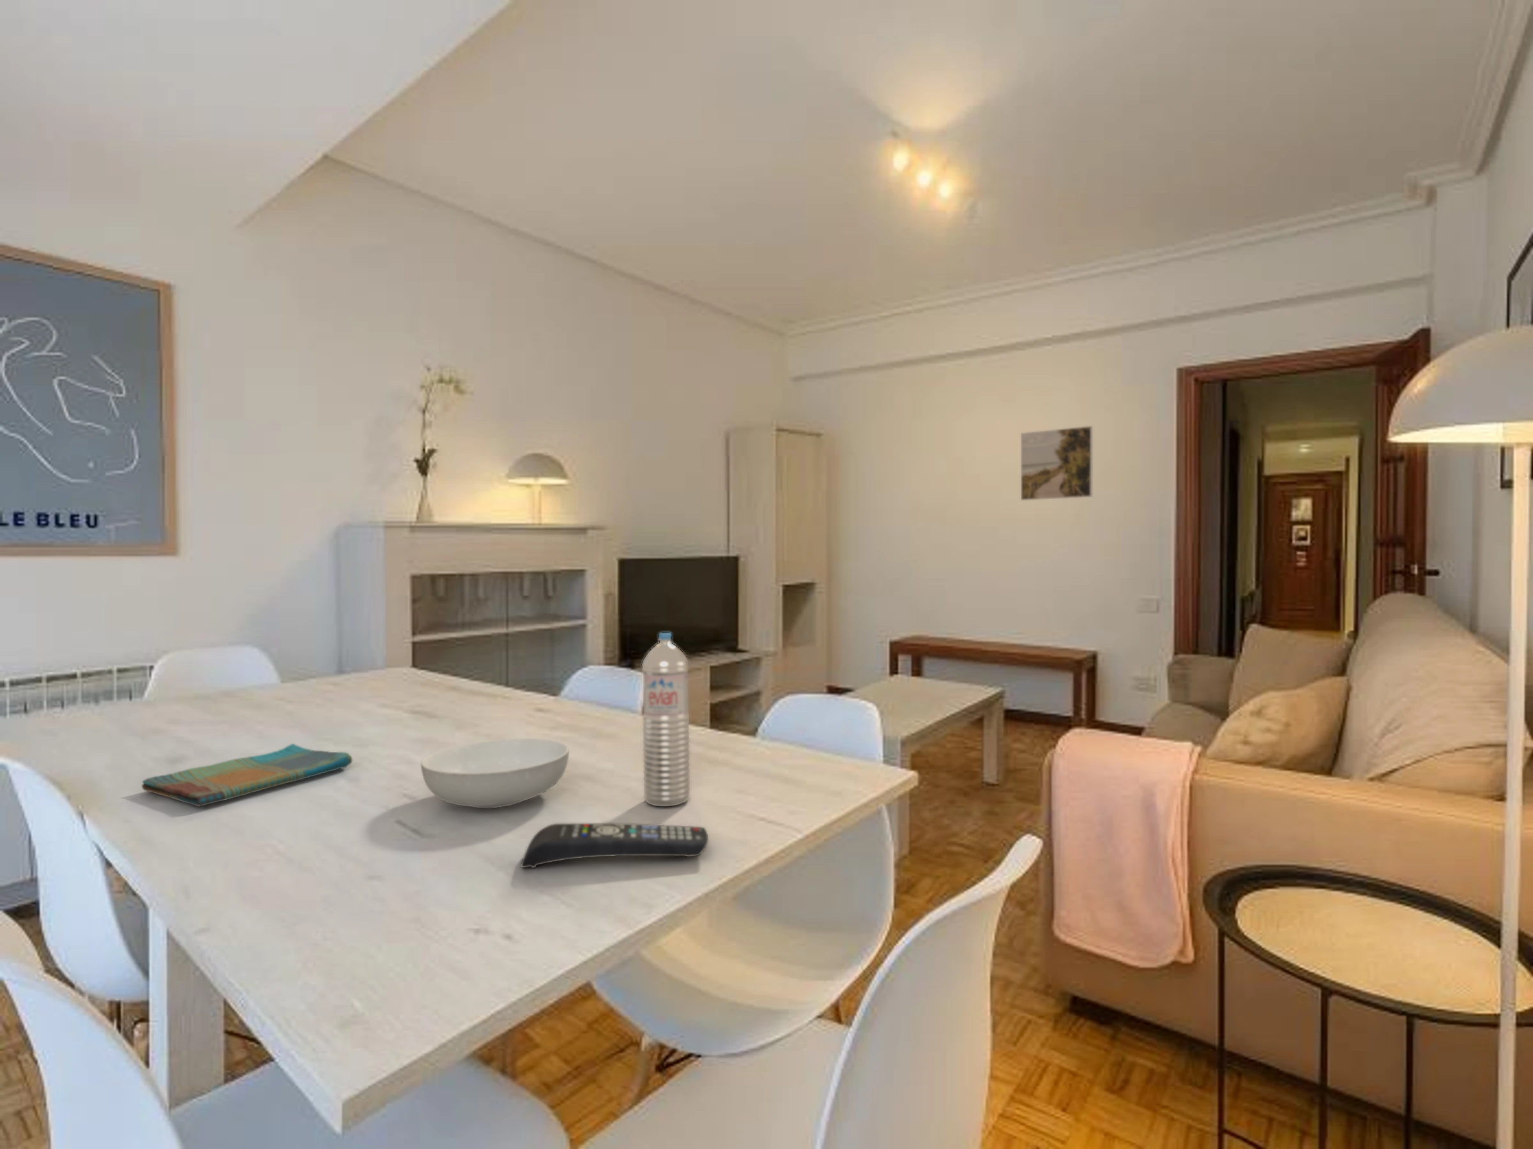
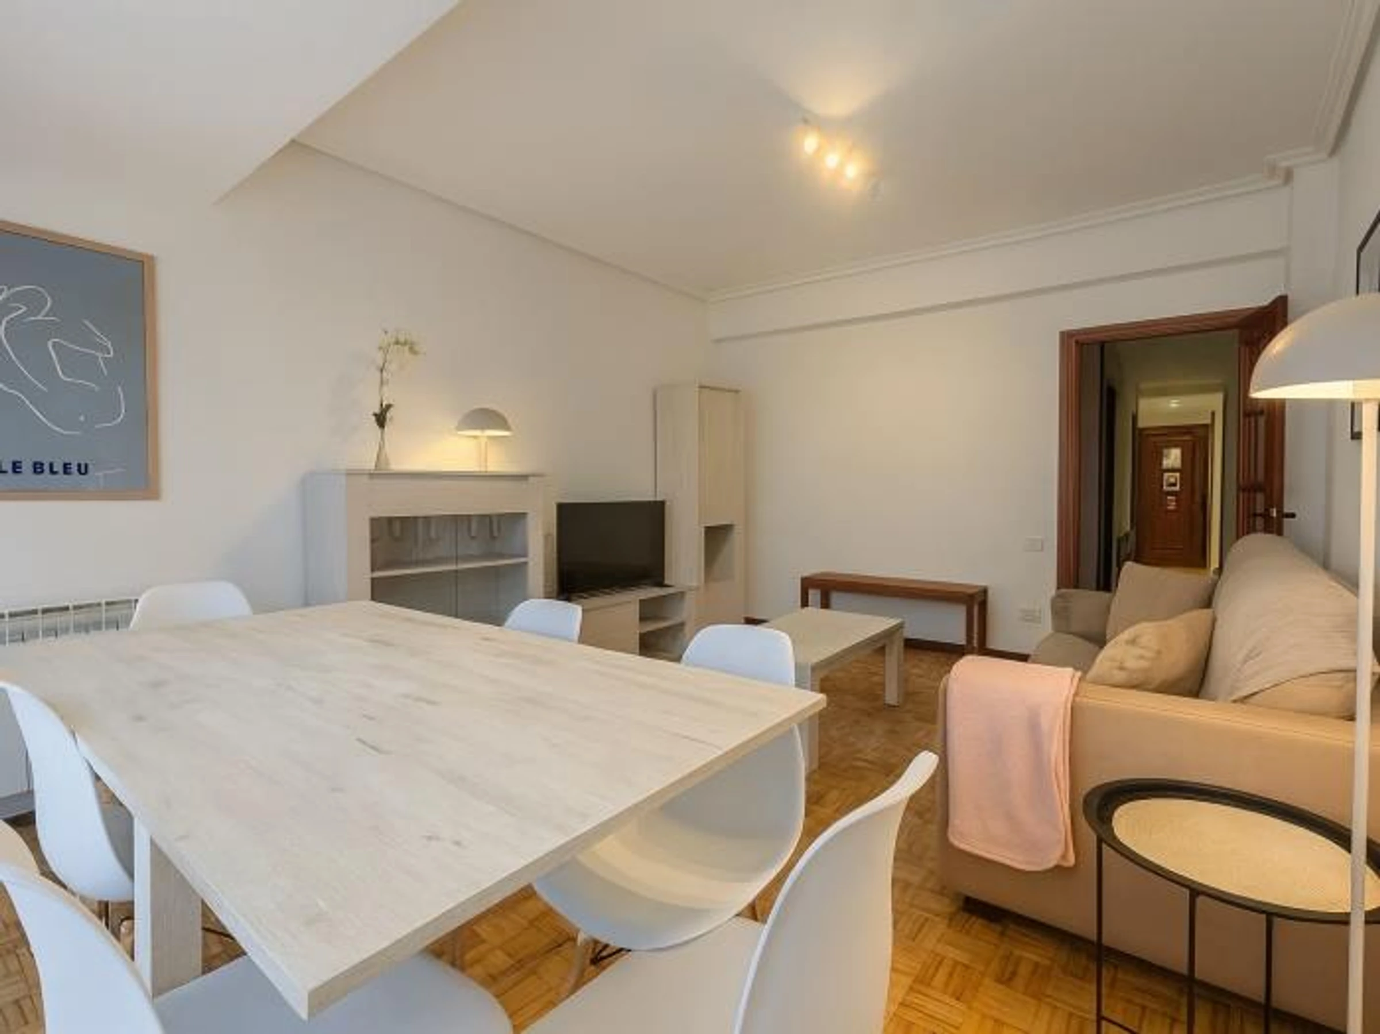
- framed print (1056, 465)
- dish towel (253, 771)
- water bottle (665, 717)
- serving bowl (497, 776)
- remote control (617, 841)
